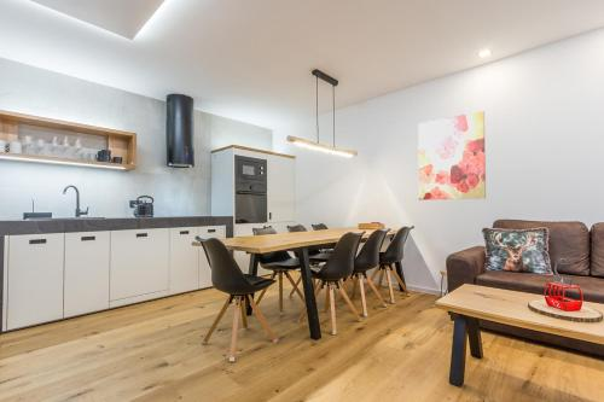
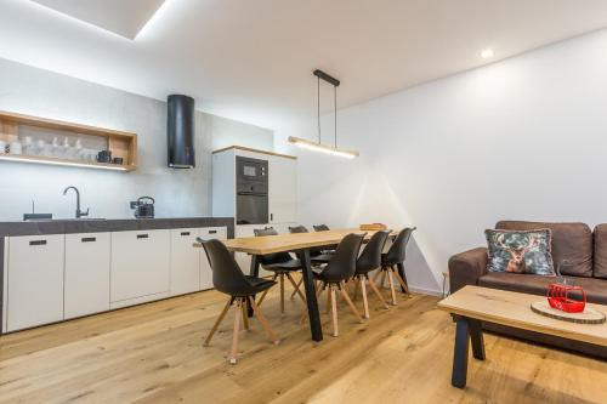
- wall art (449, 158)
